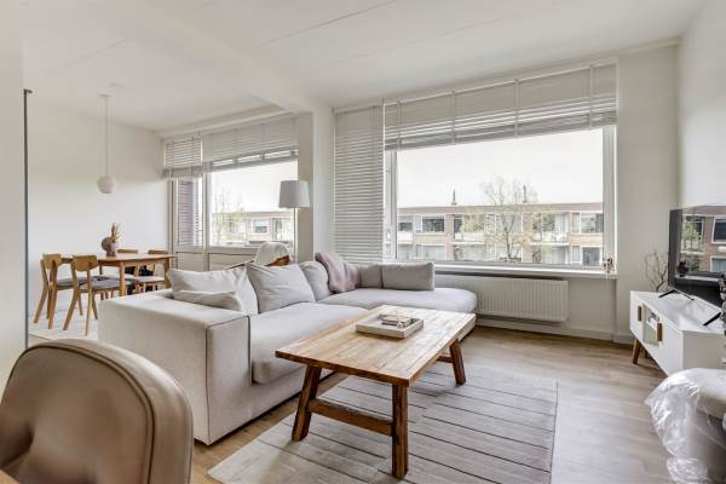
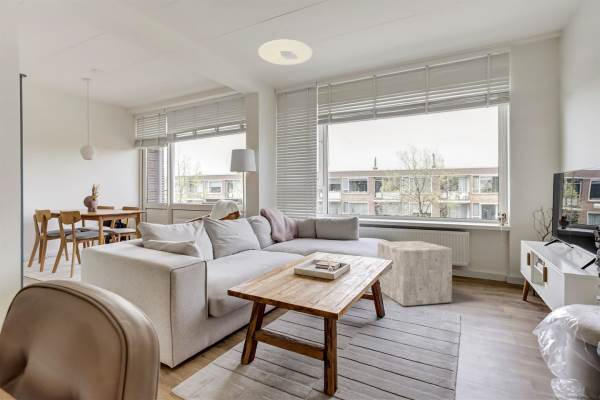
+ ceiling light (285, 50)
+ stool (412, 270)
